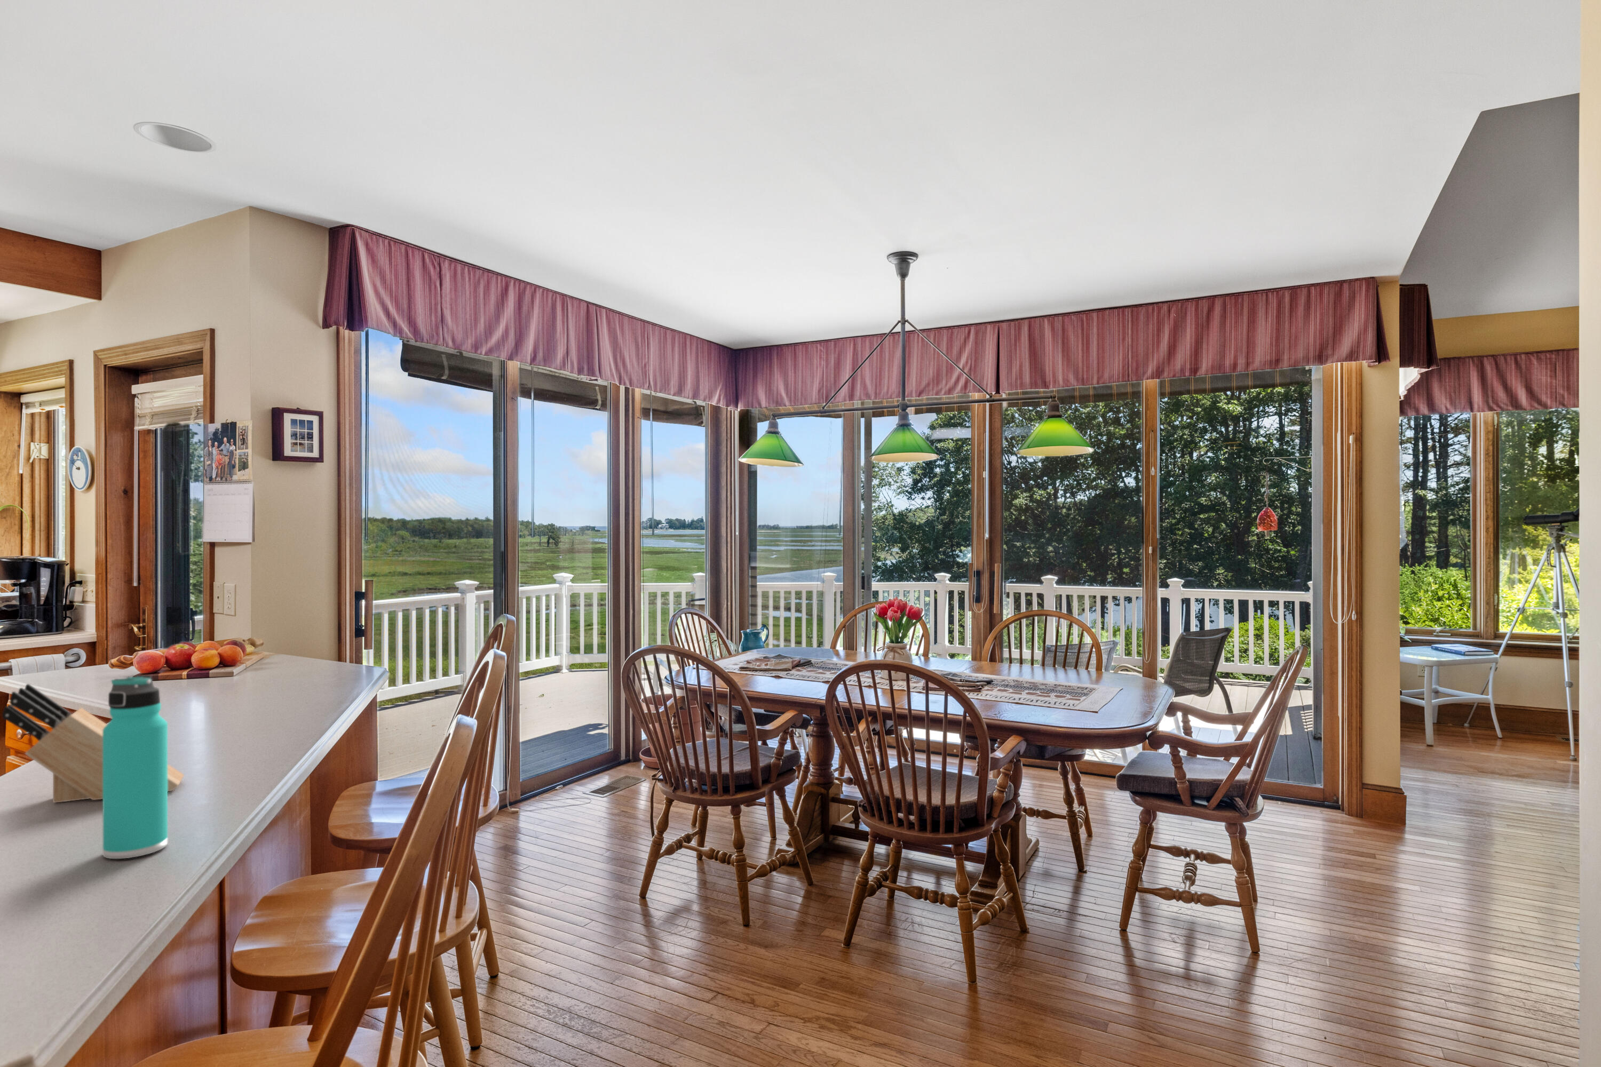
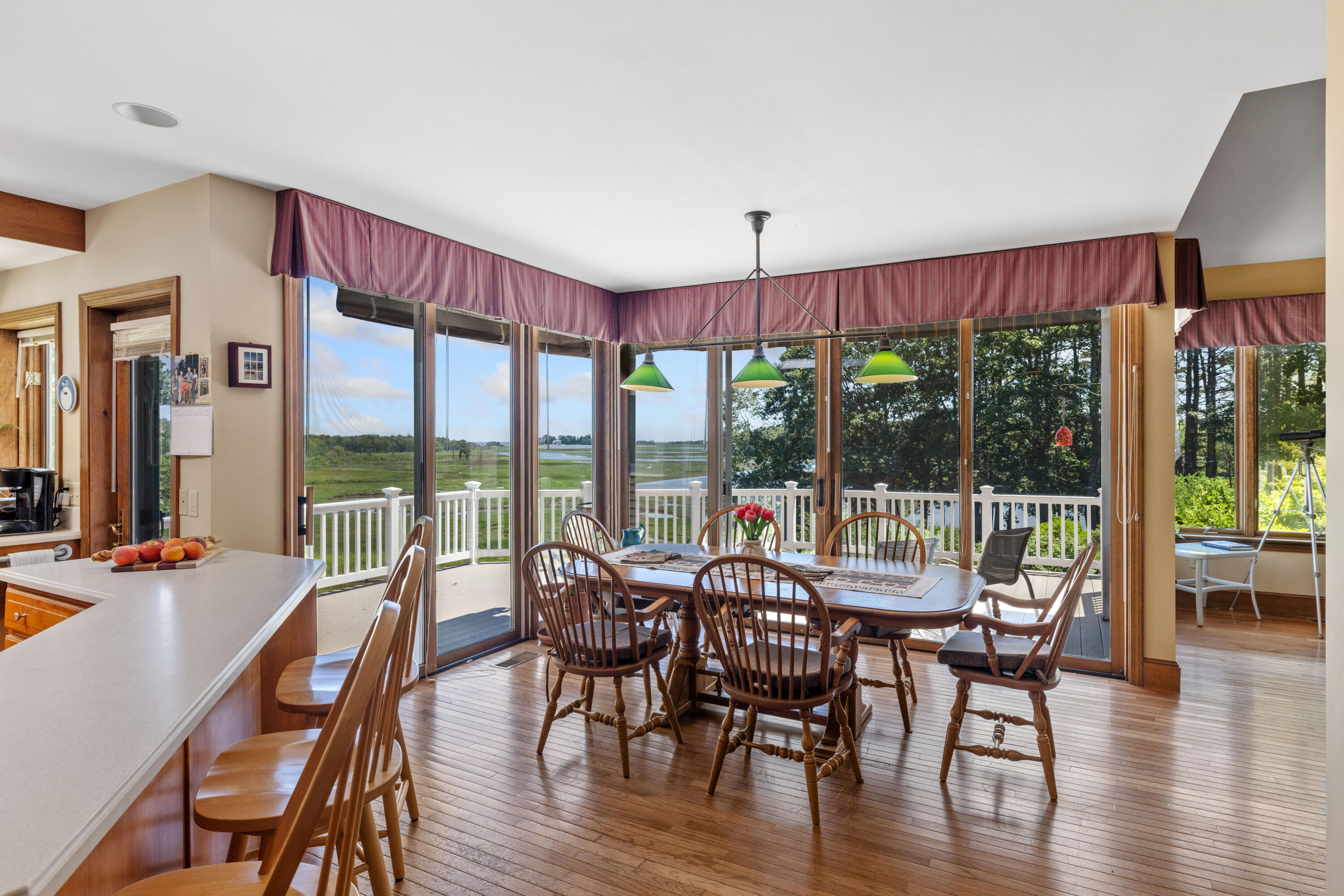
- thermos bottle (136, 763)
- knife block (95, 738)
